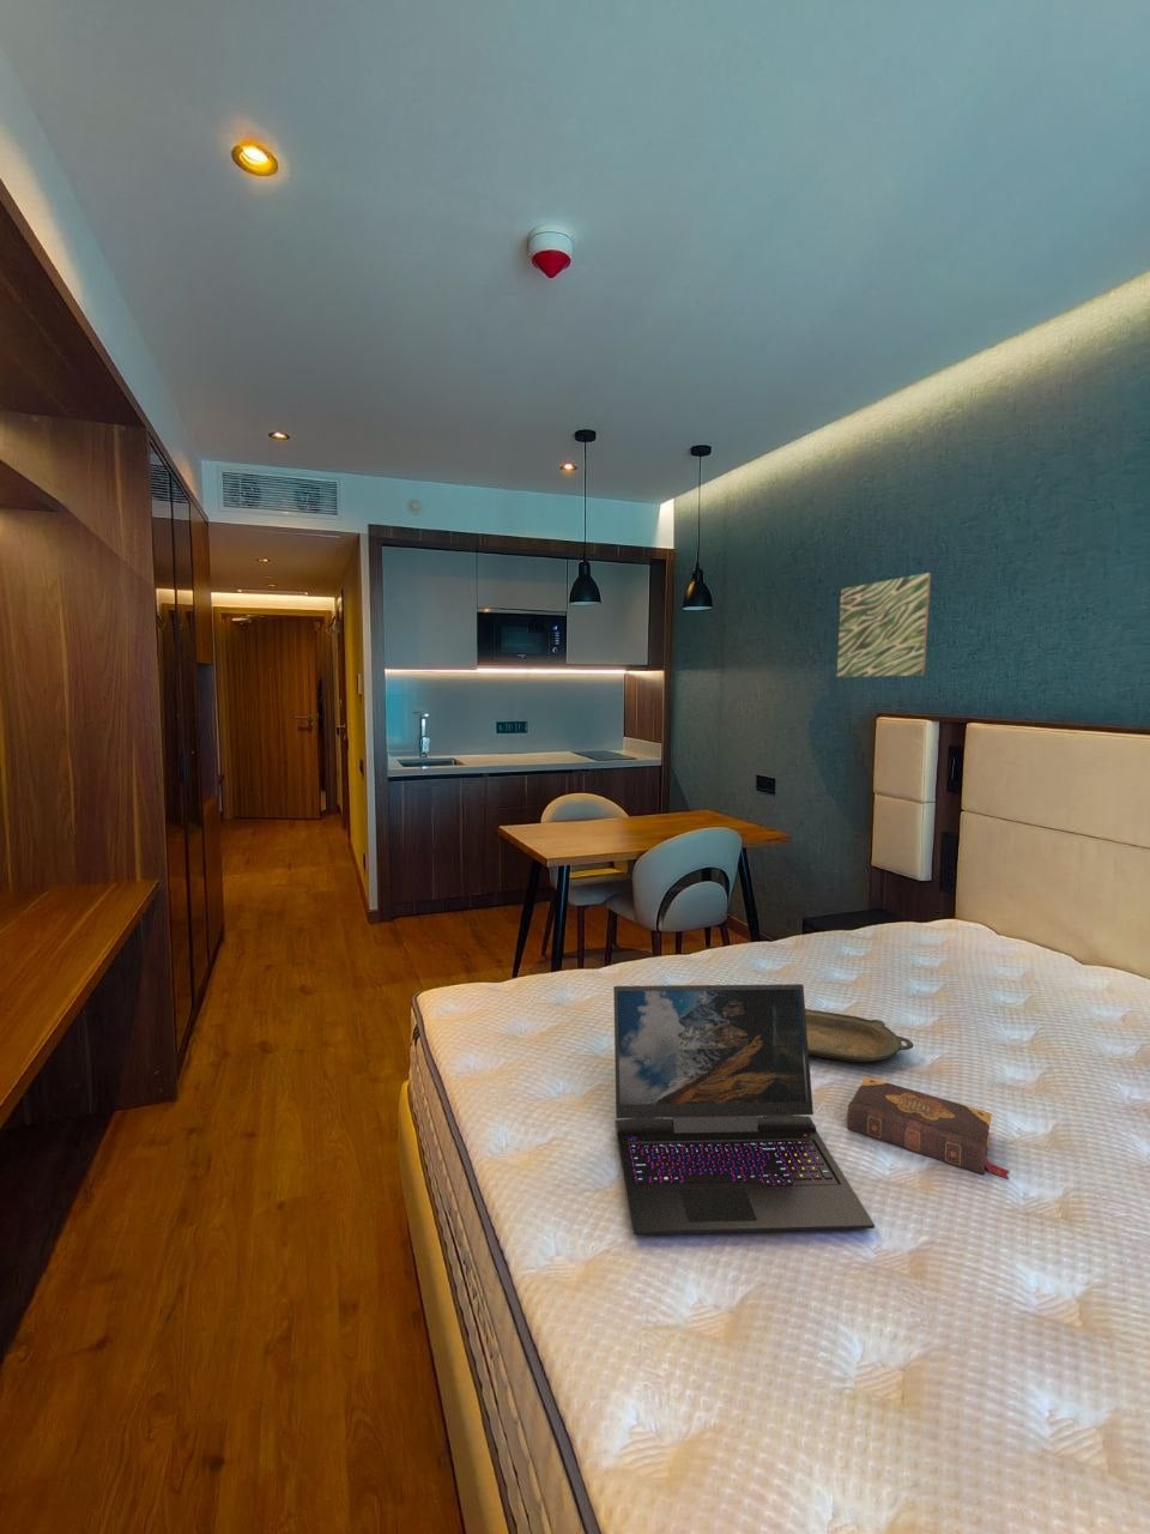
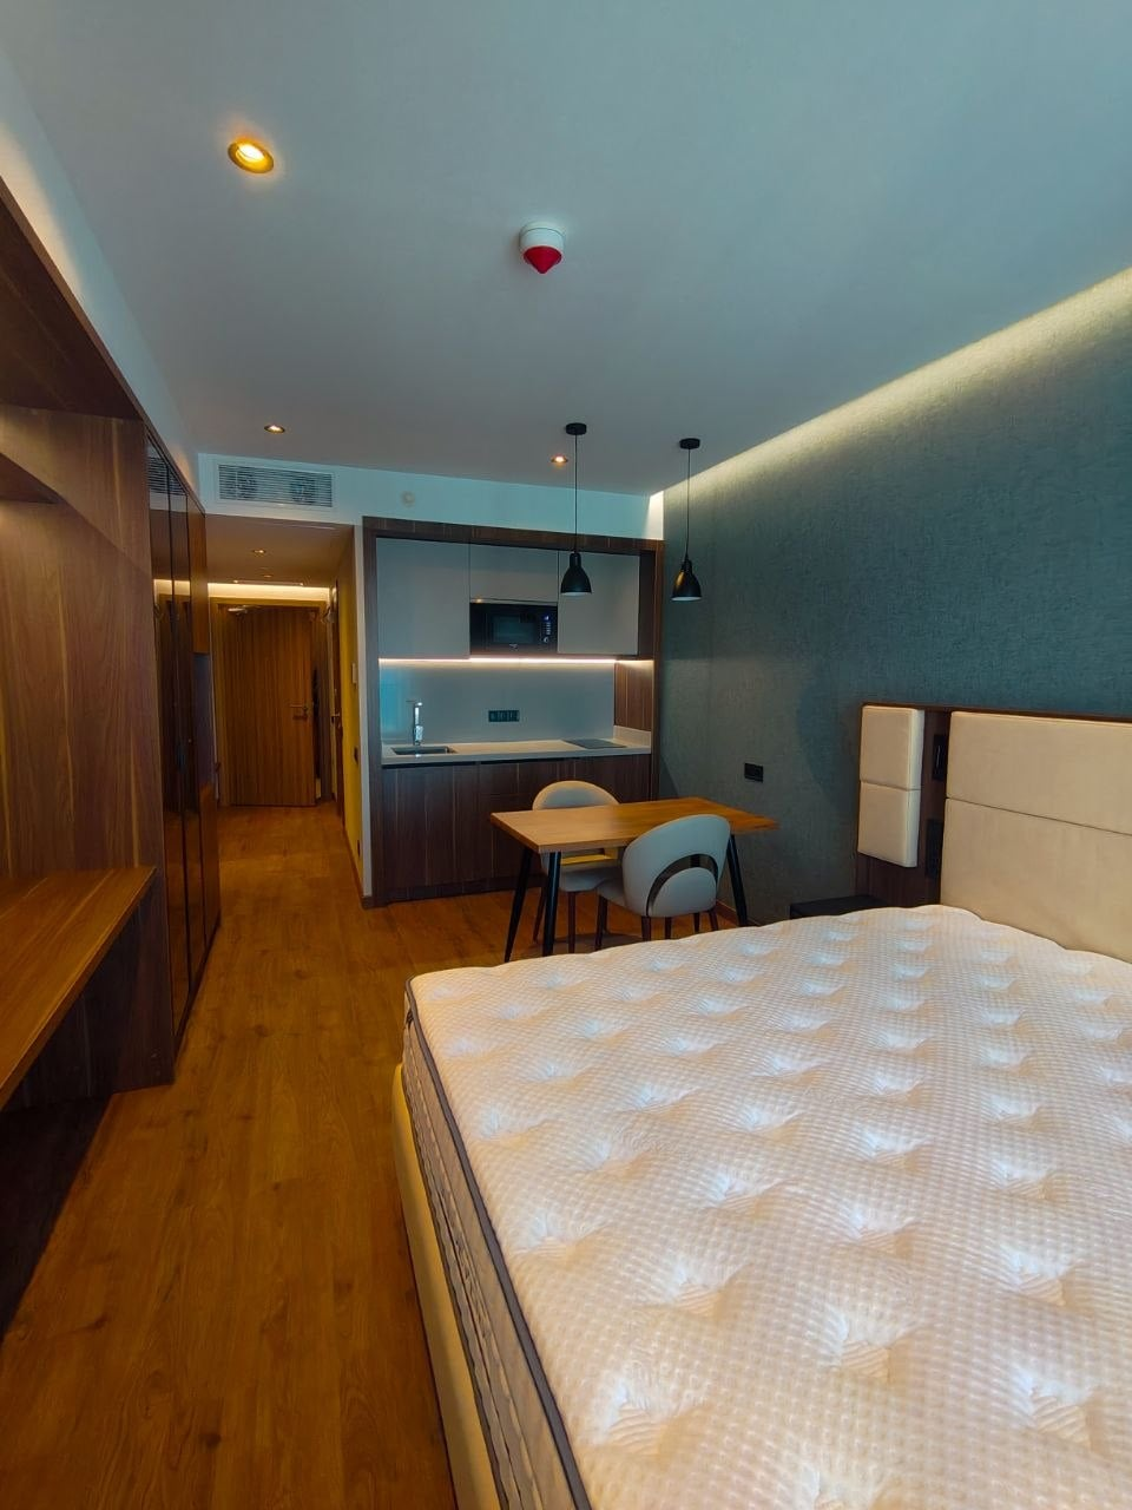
- wall art (879, 629)
- book (929, 1125)
- laptop (728, 1096)
- serving tray (806, 1030)
